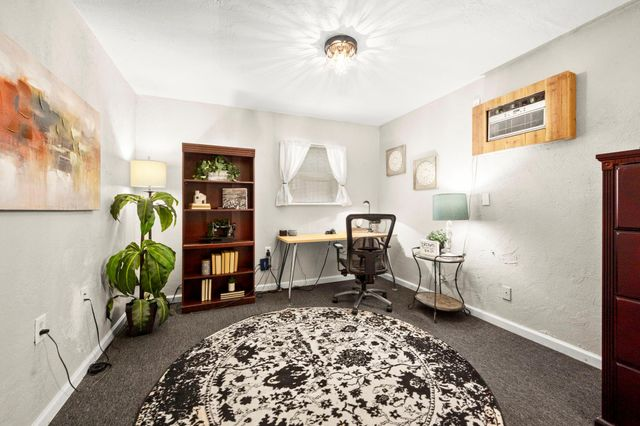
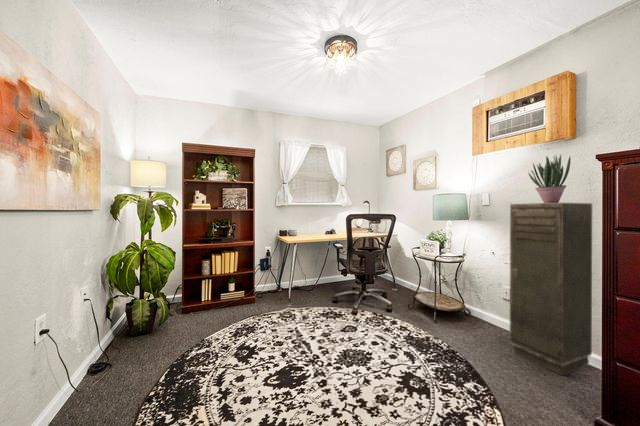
+ storage cabinet (548, 281)
+ potted plant (551, 179)
